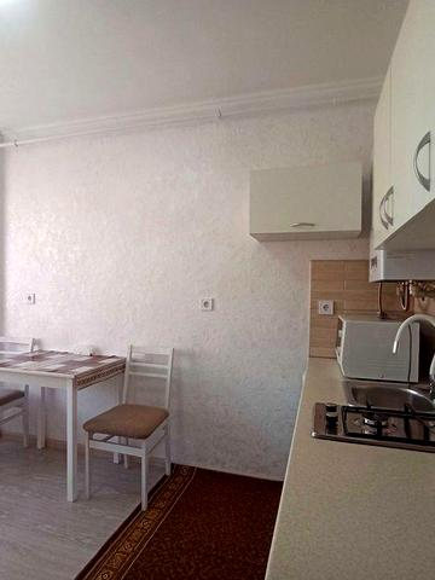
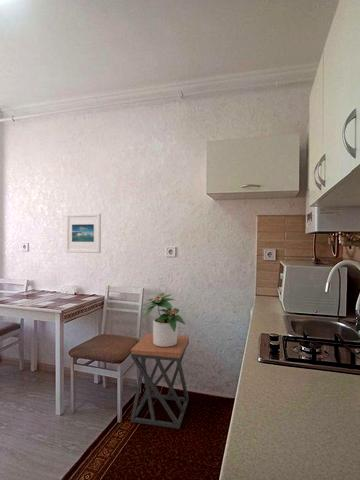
+ stool (161, 376)
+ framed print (83, 233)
+ potted plant (161, 318)
